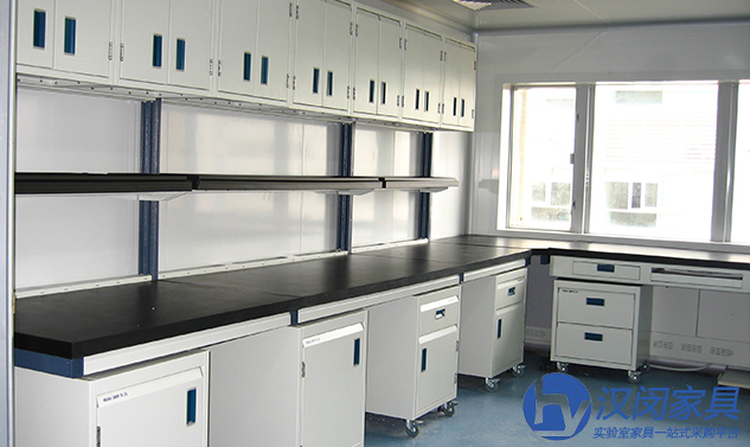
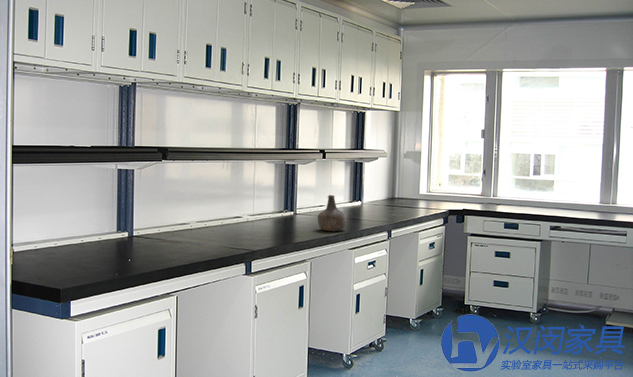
+ bottle (332, 212)
